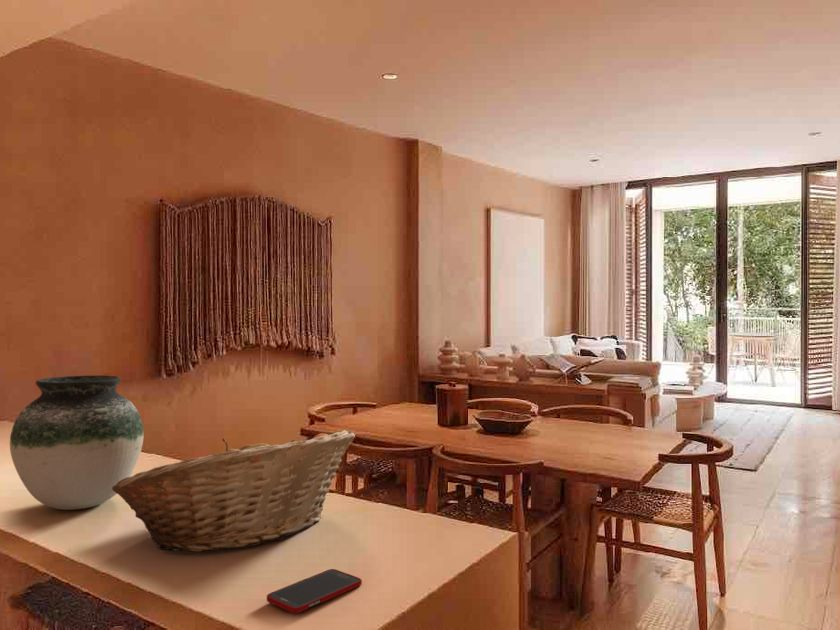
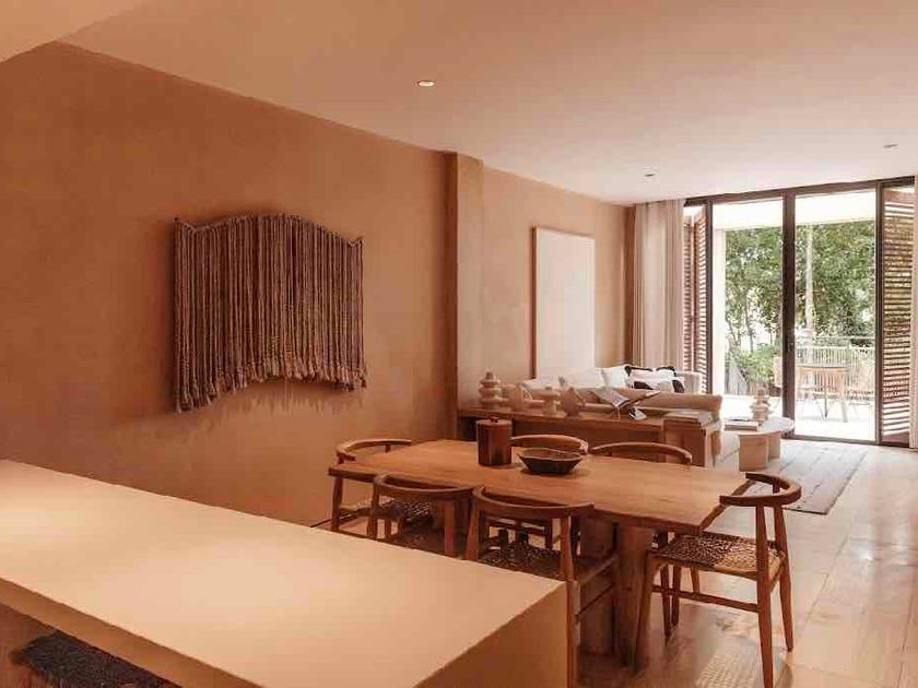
- vase (79, 441)
- fruit basket (243, 479)
- cell phone (315, 589)
